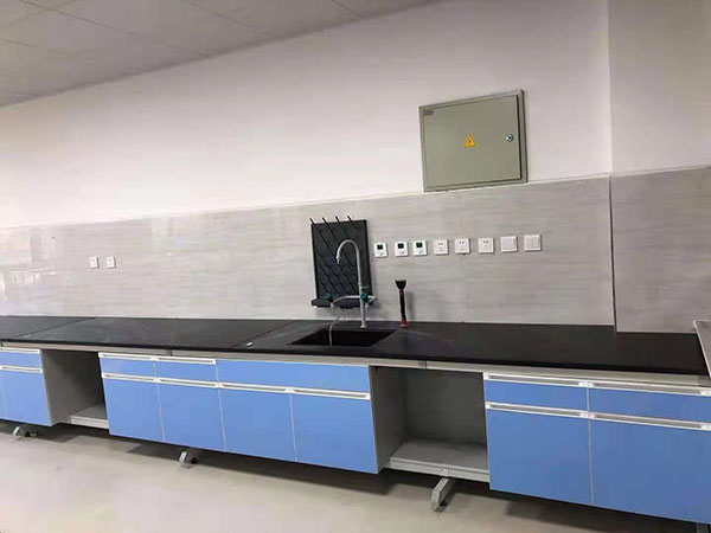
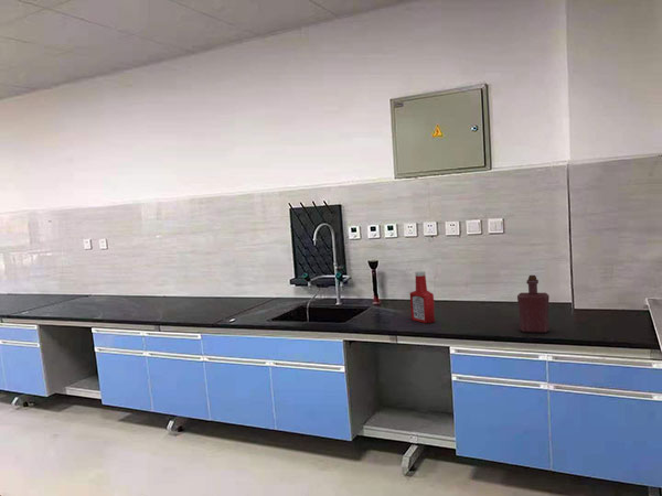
+ bottle (533, 303)
+ soap bottle (421, 295)
